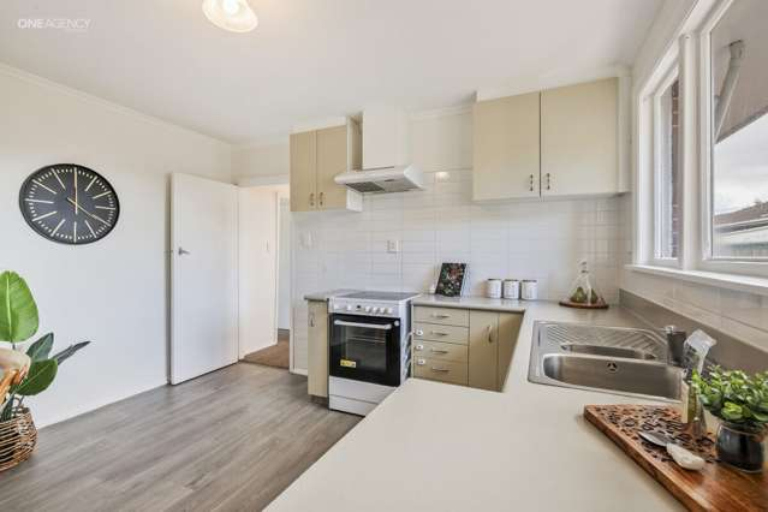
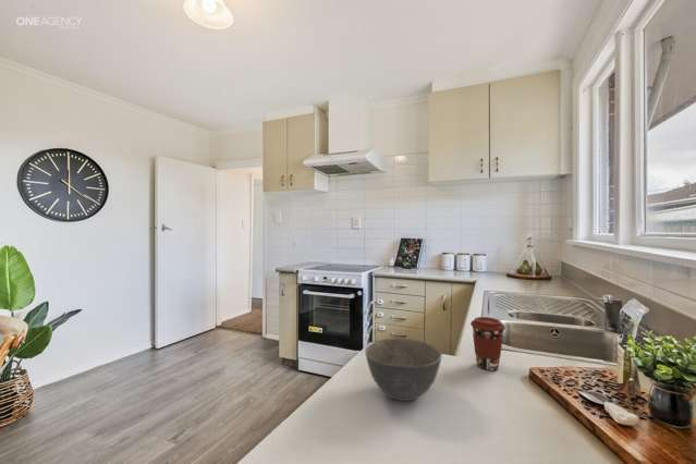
+ bowl (402, 371)
+ coffee cup (487, 343)
